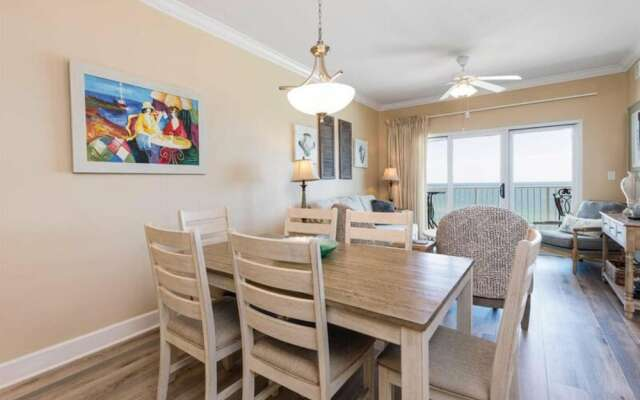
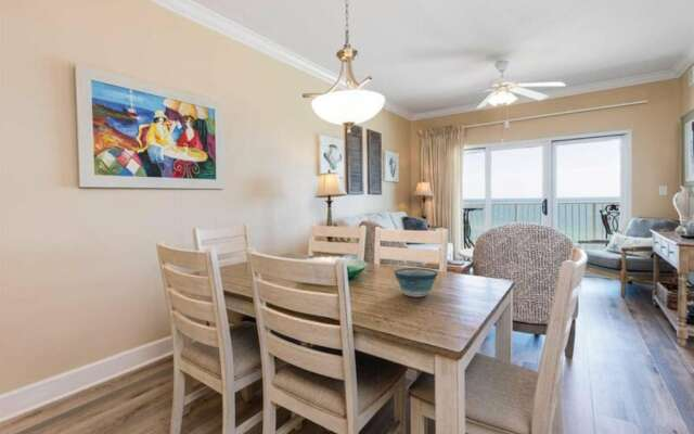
+ bowl (415, 282)
